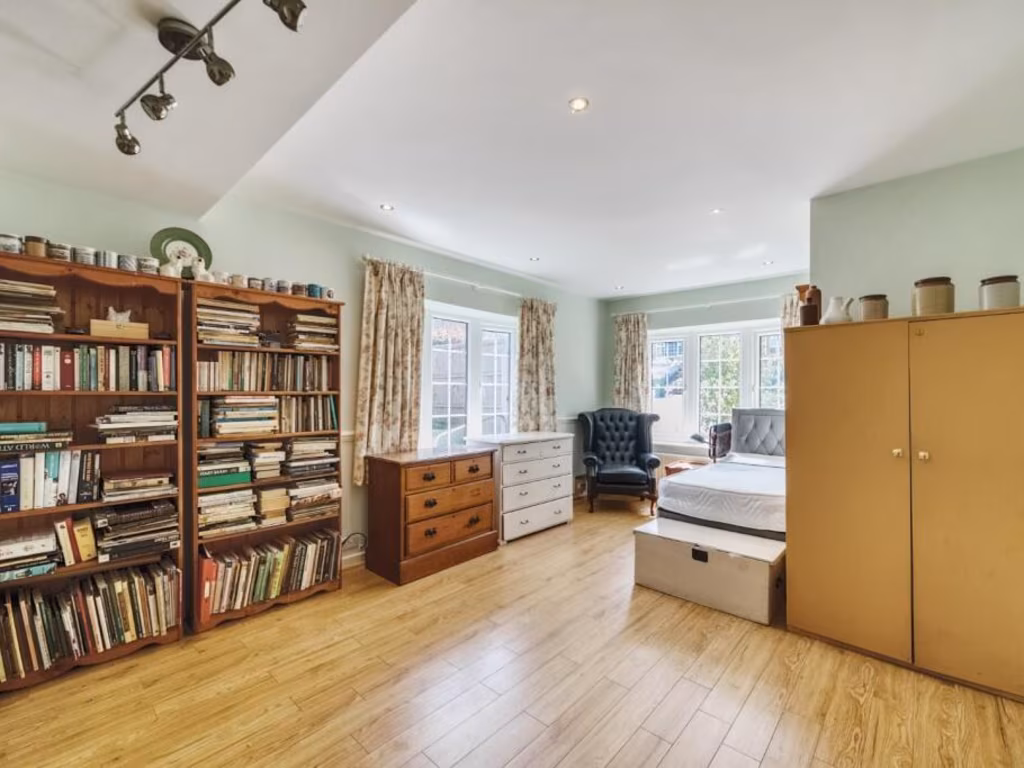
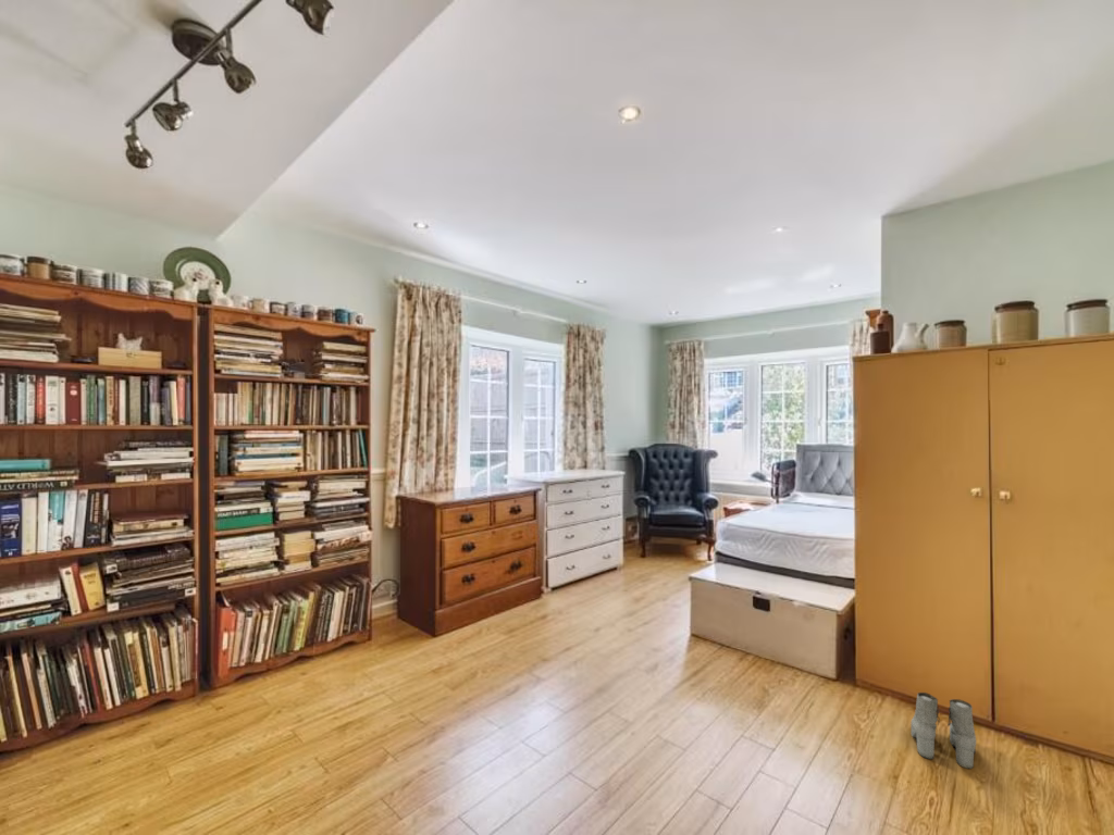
+ boots (939, 720)
